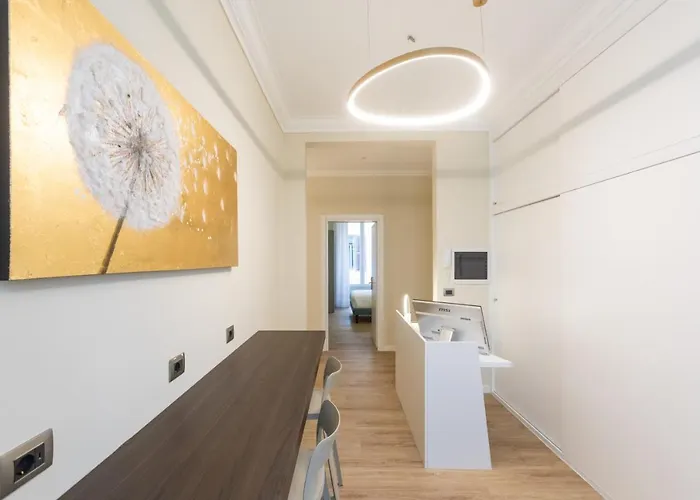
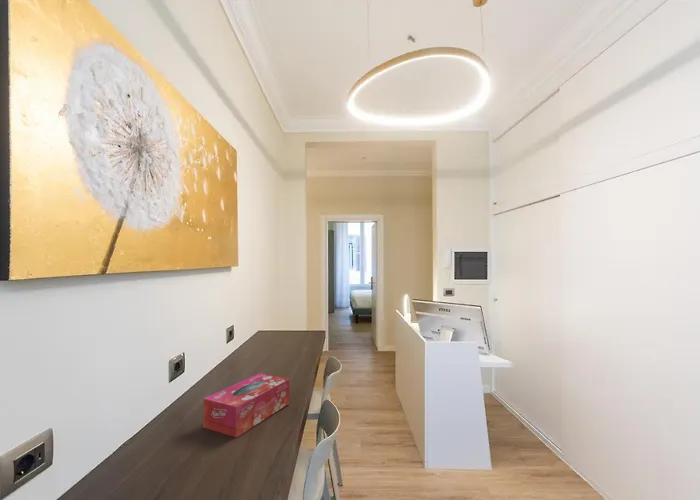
+ tissue box (249, 401)
